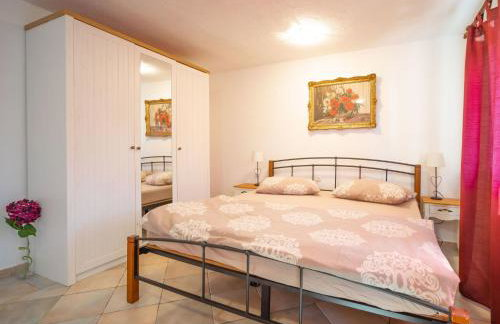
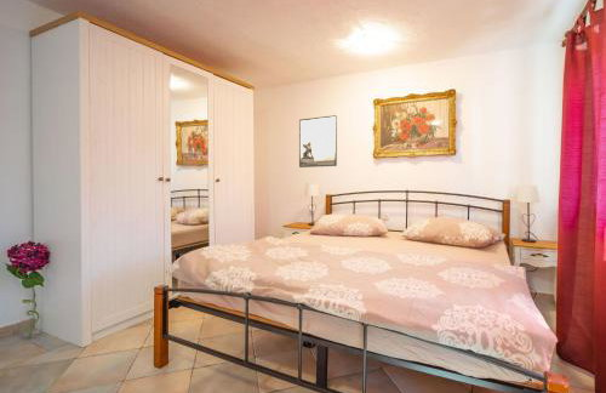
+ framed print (318, 142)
